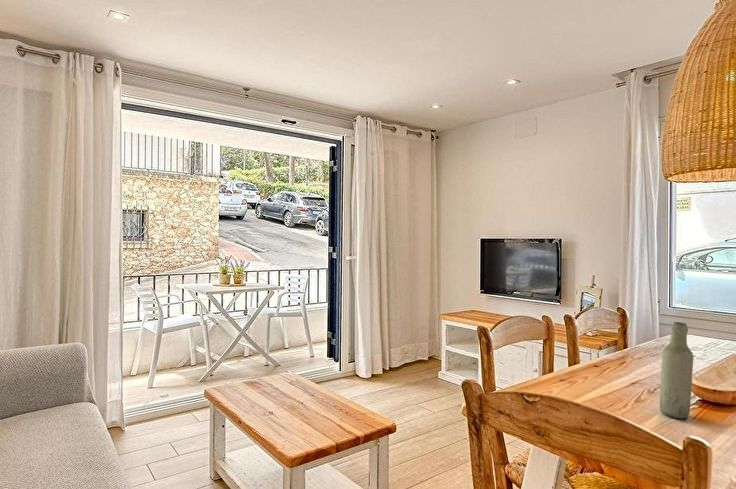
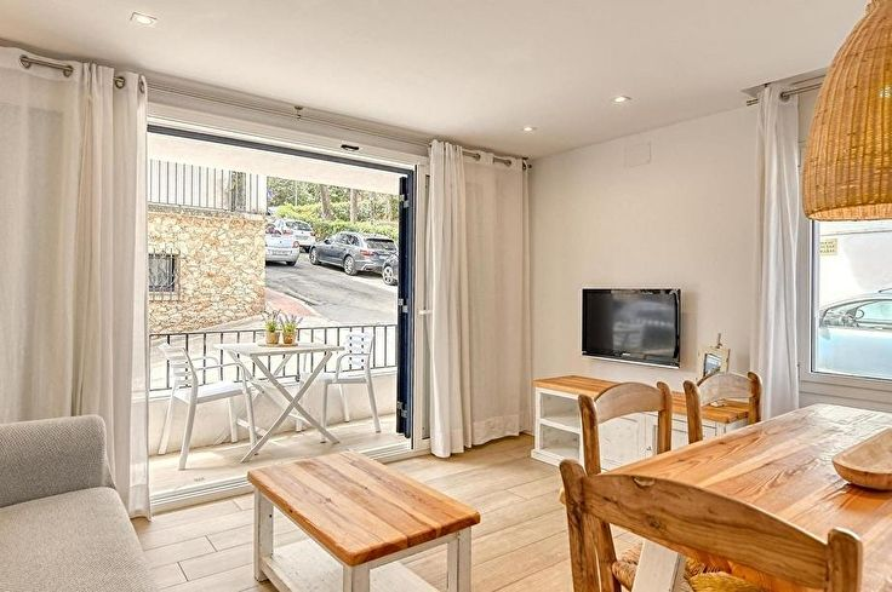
- bottle (675, 368)
